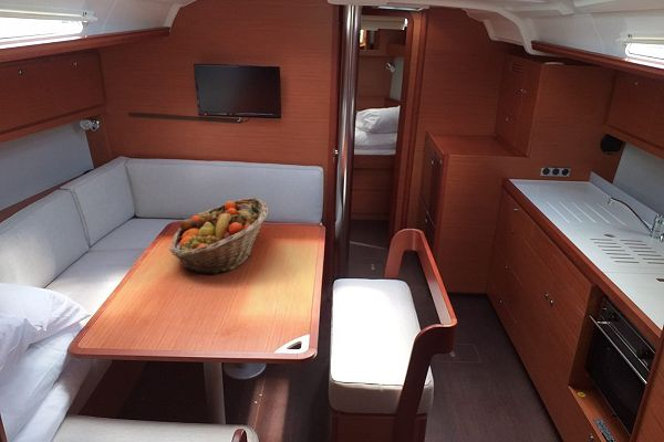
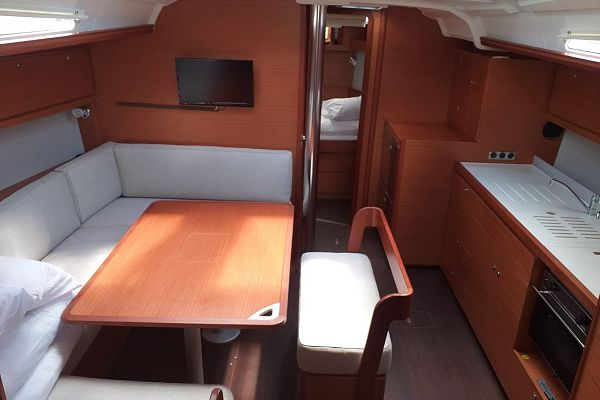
- fruit basket (220, 232)
